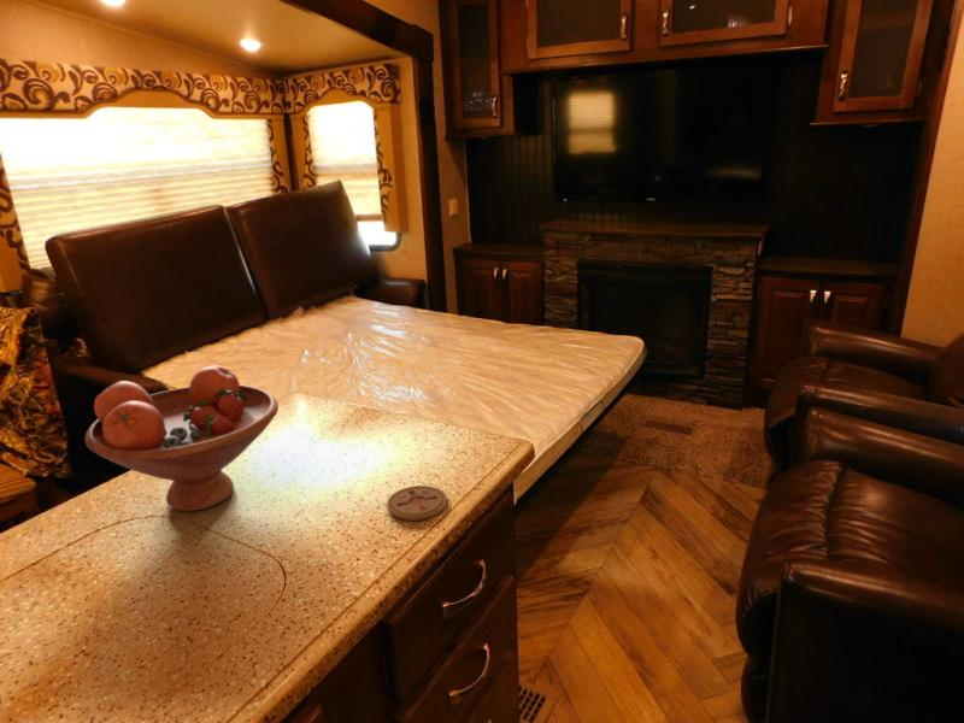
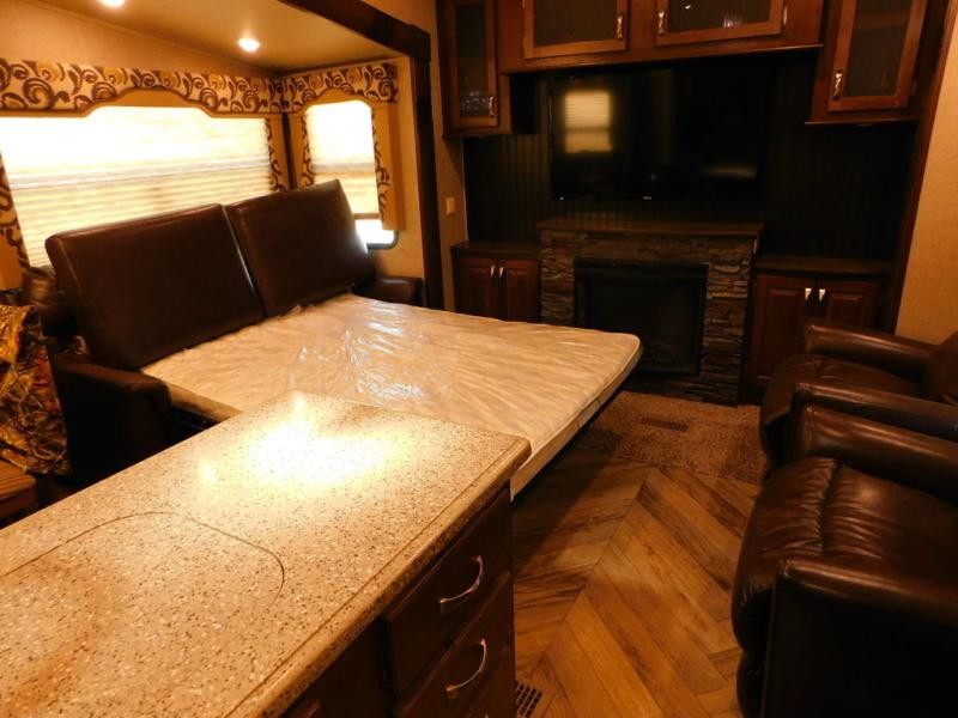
- fruit bowl (190, 440)
- coaster (417, 501)
